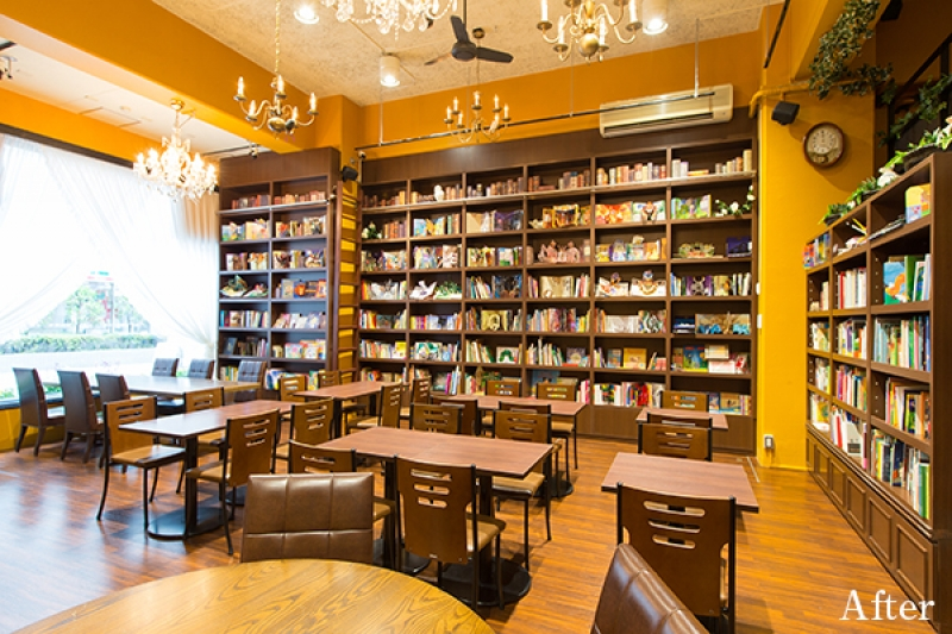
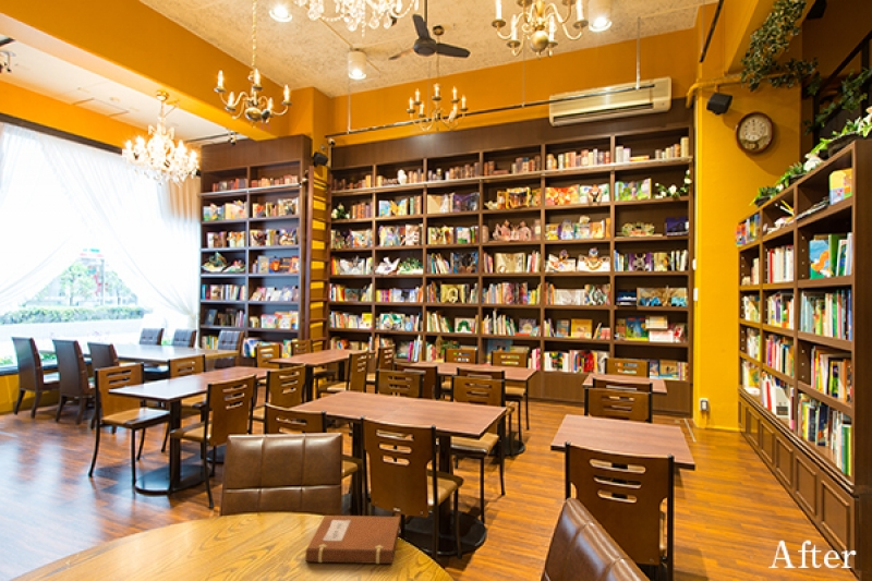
+ notebook (353, 538)
